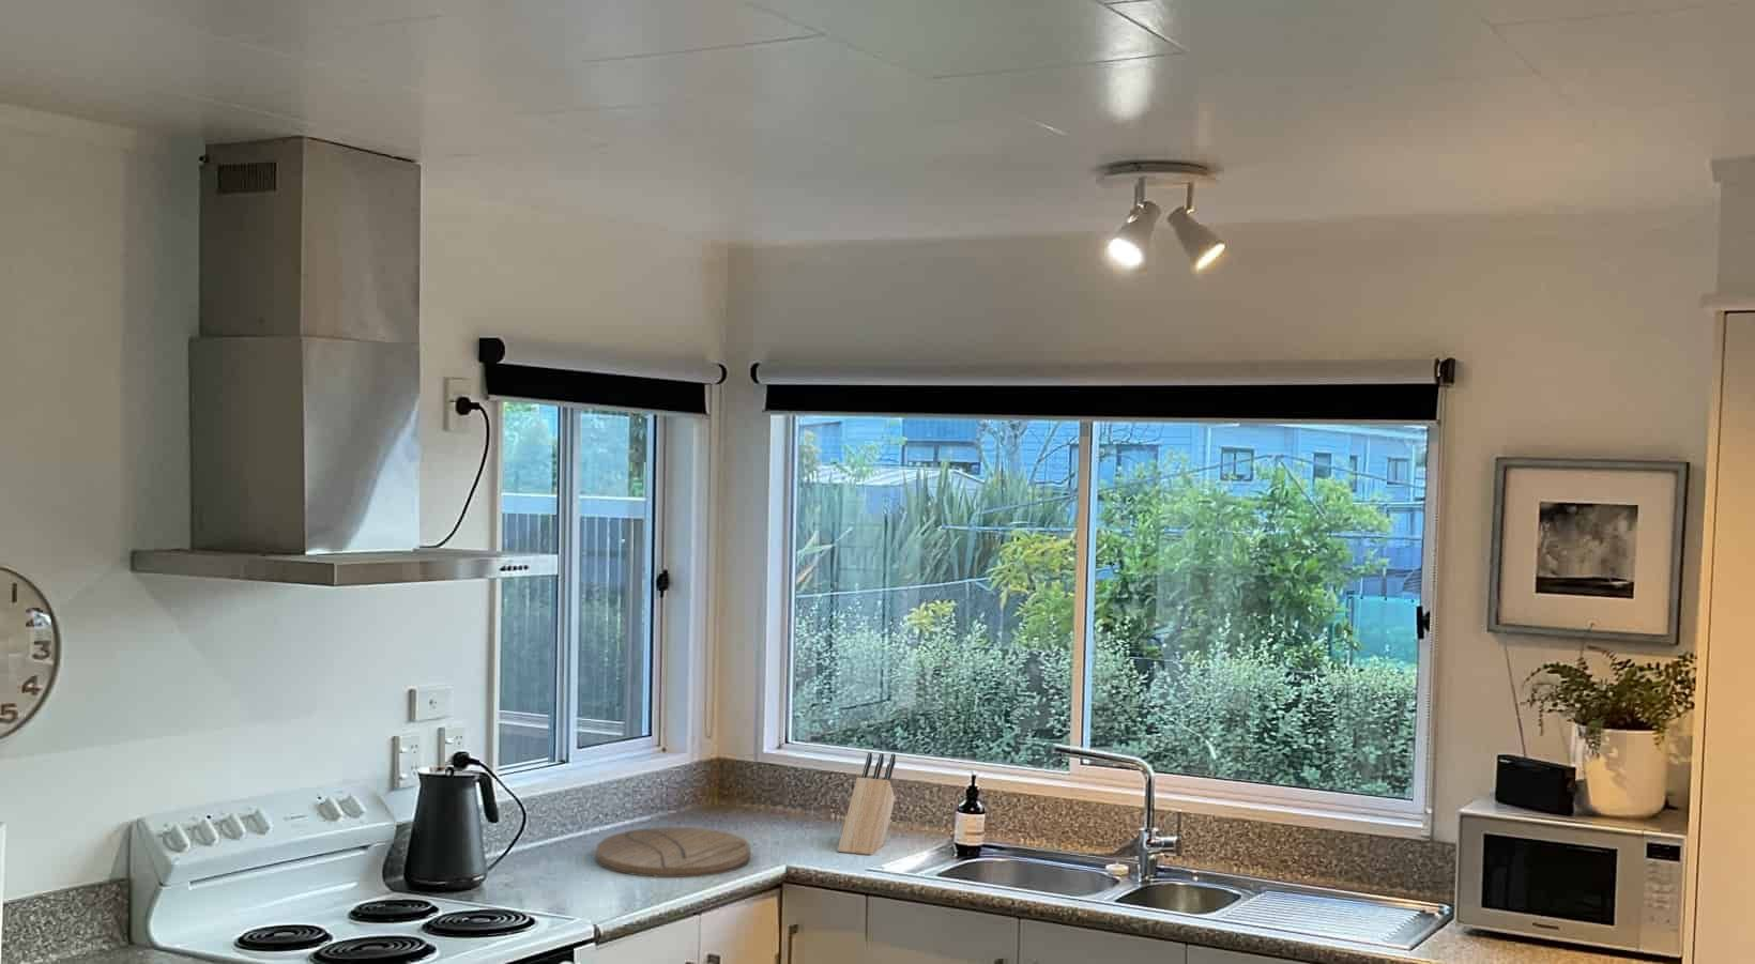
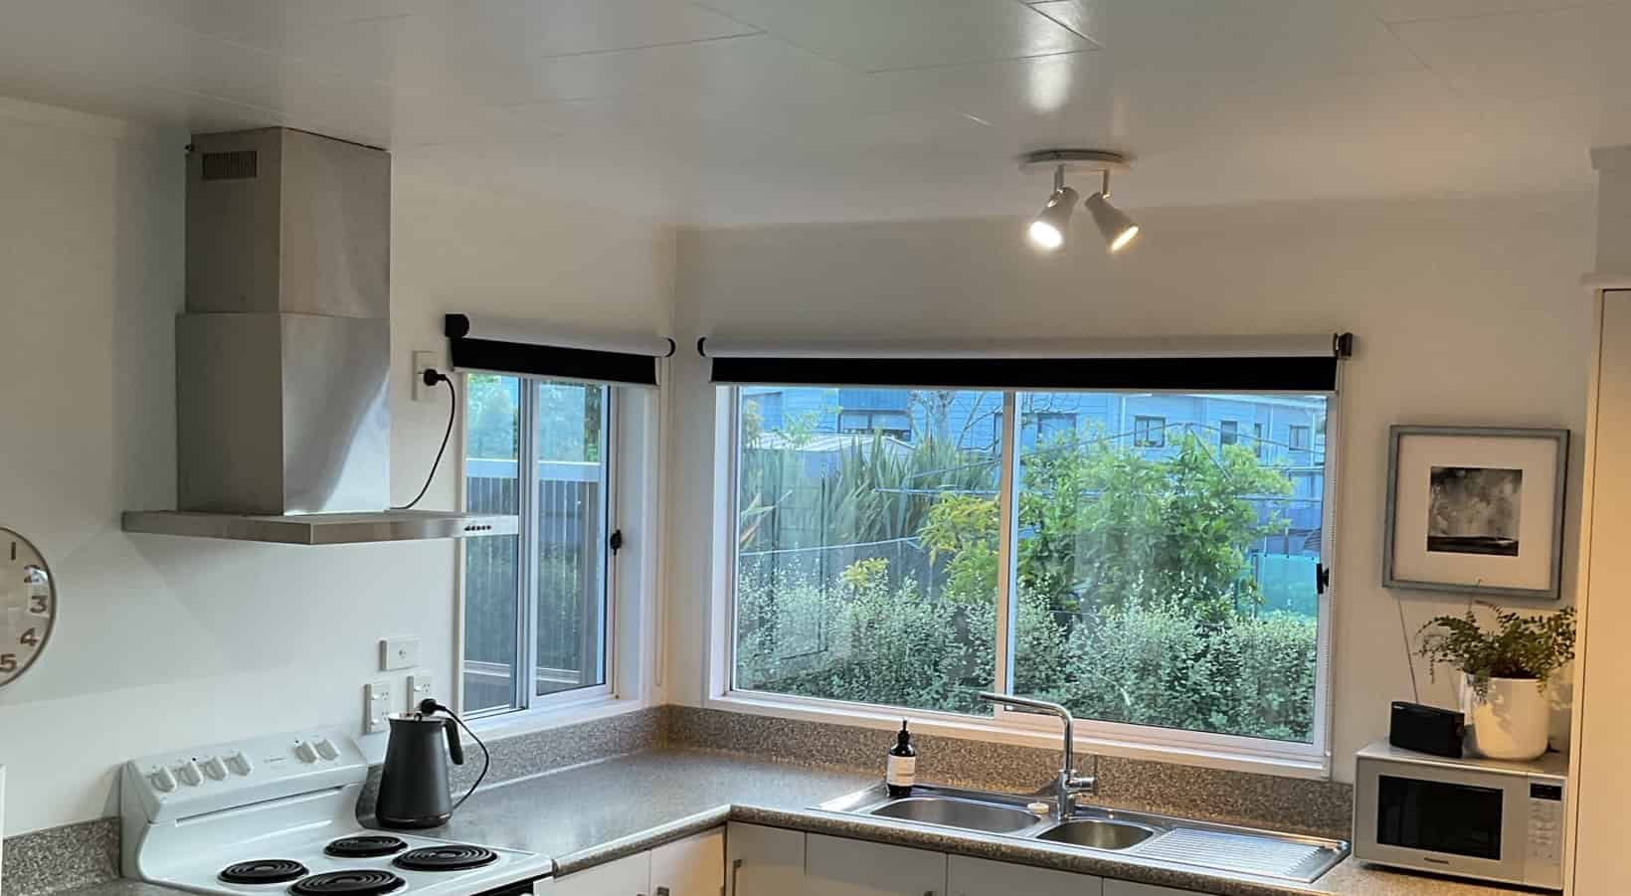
- cutting board (673, 851)
- knife block (869, 801)
